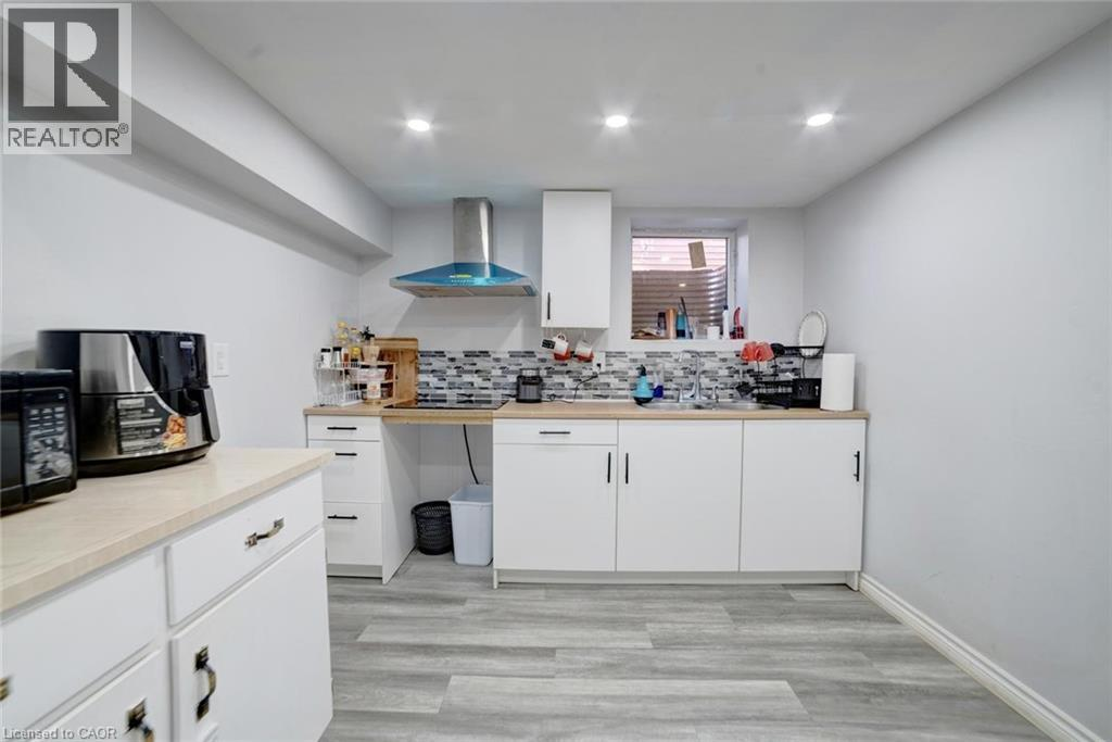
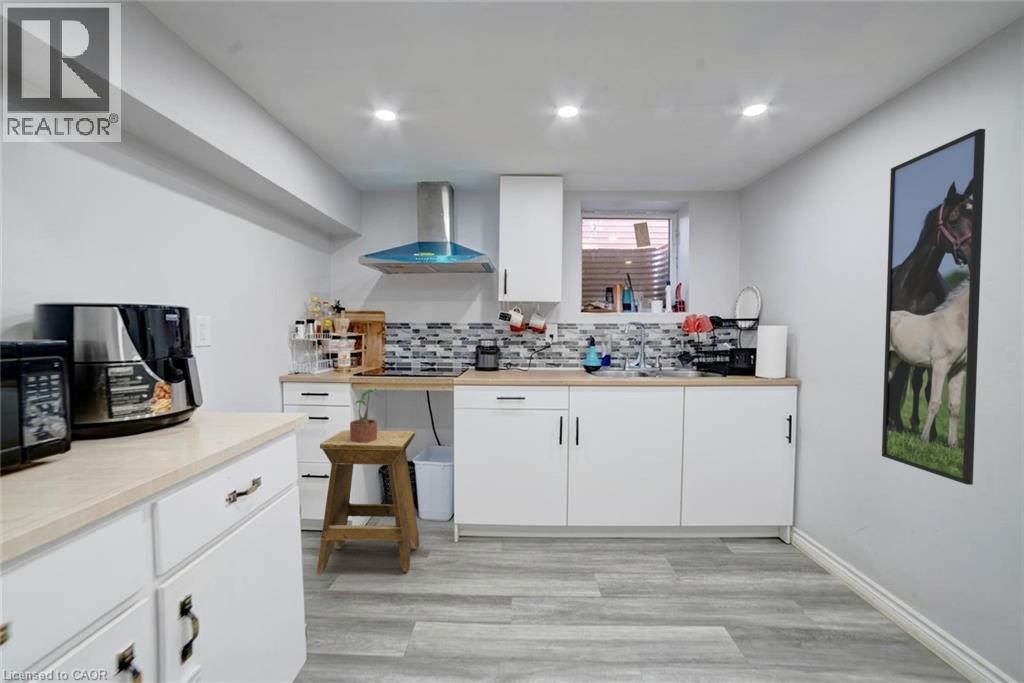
+ potted plant (366, 414)
+ stool (371, 504)
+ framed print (927, 310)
